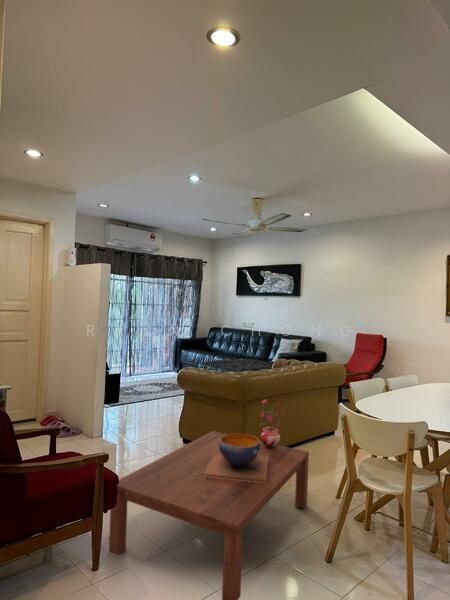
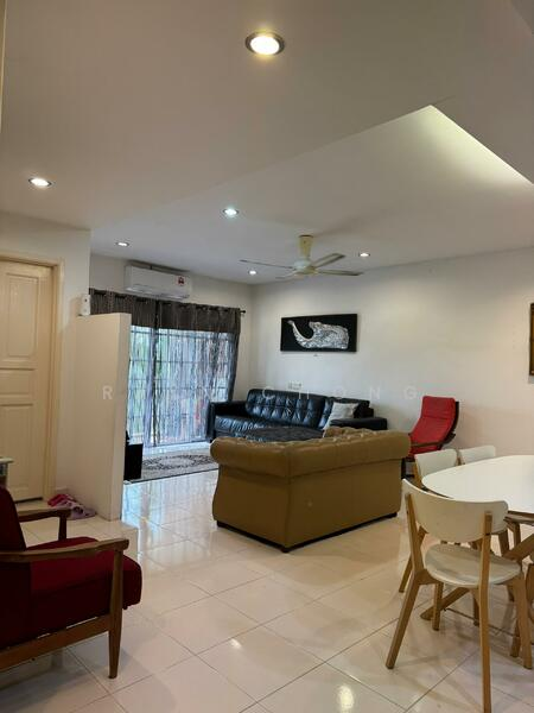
- potted plant (270, 421)
- coffee table (220, 495)
- decorative bowl (238, 453)
